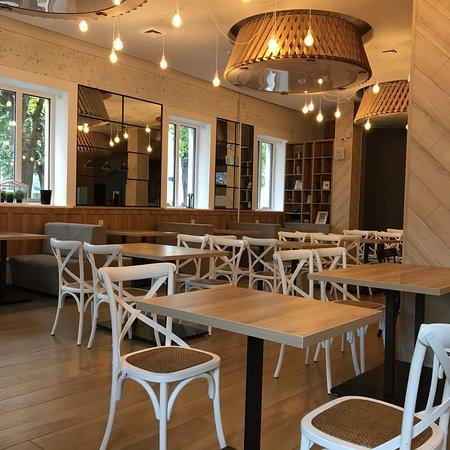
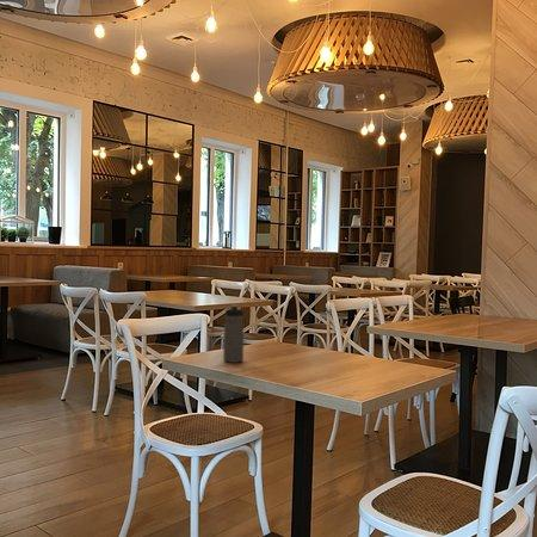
+ water bottle (233, 332)
